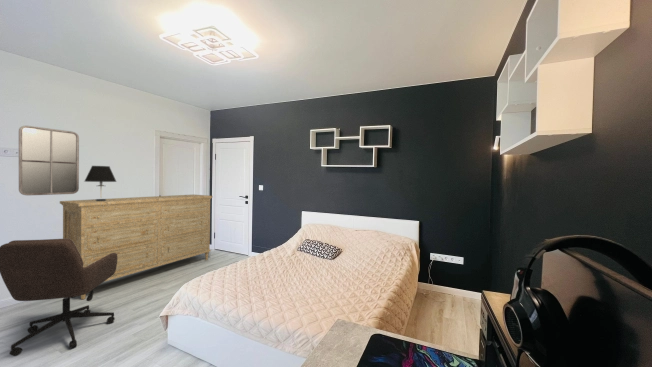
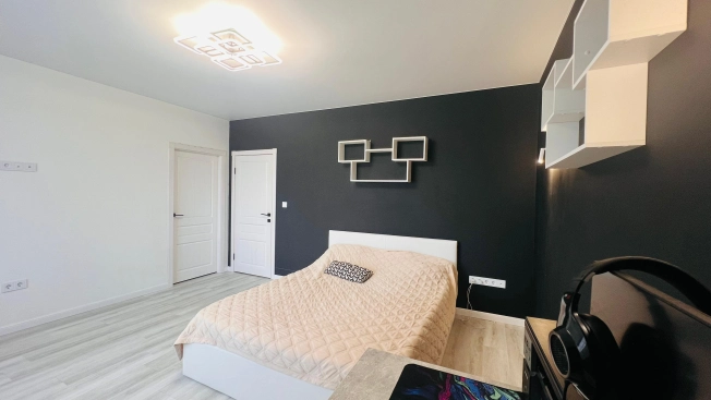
- office chair (64, 283)
- home mirror (50, 161)
- dresser (149, 235)
- table lamp (100, 183)
